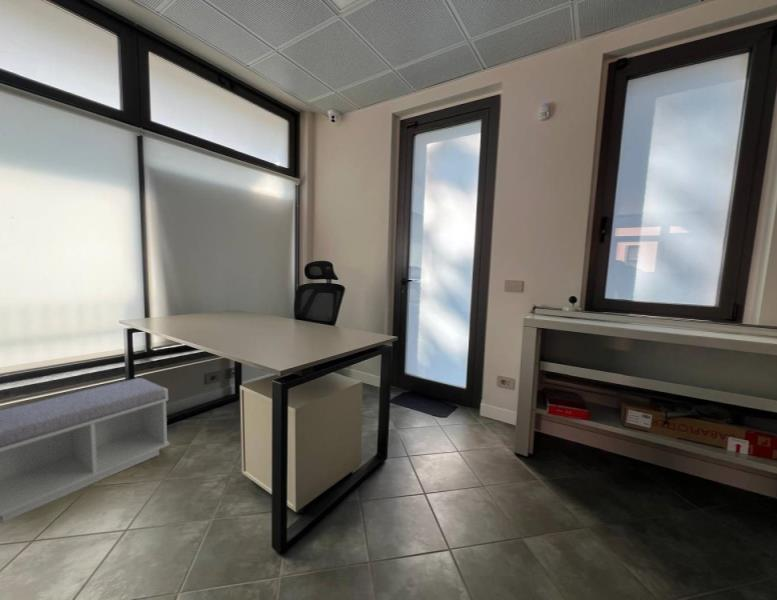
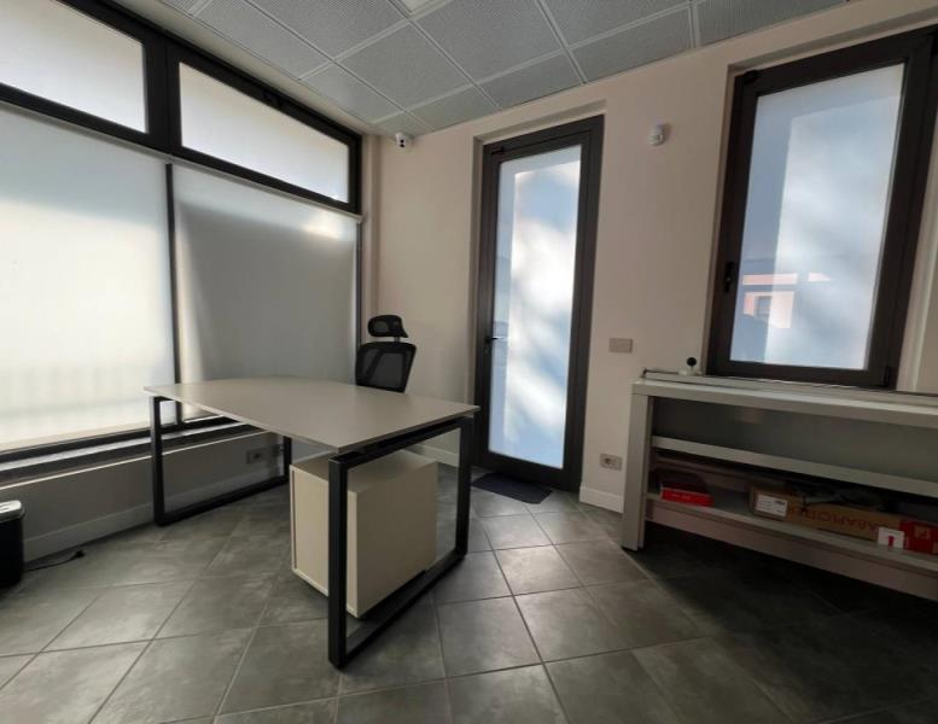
- bench (82, 436)
